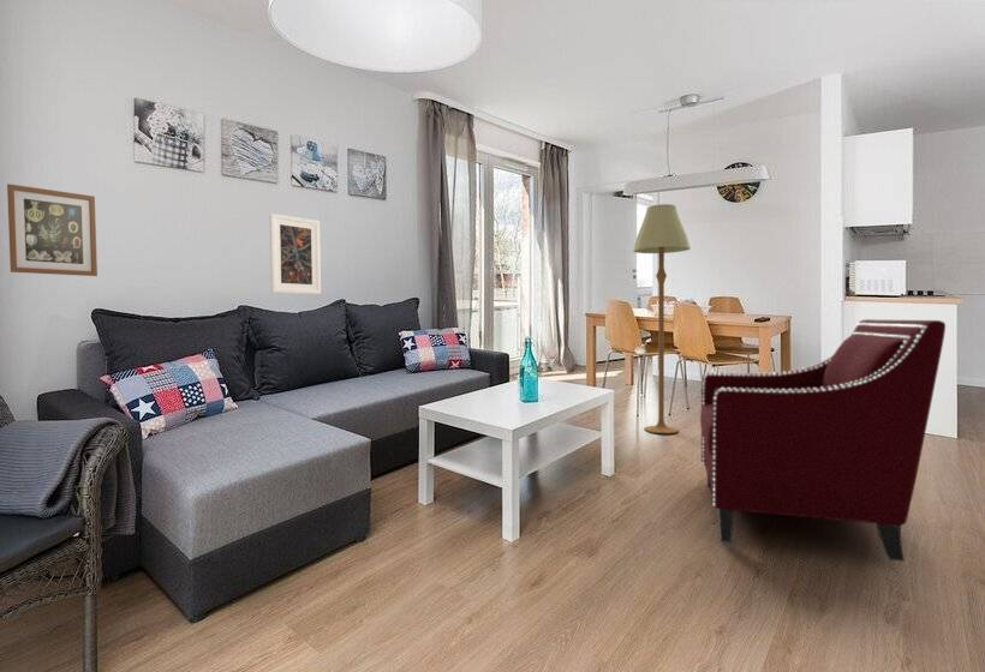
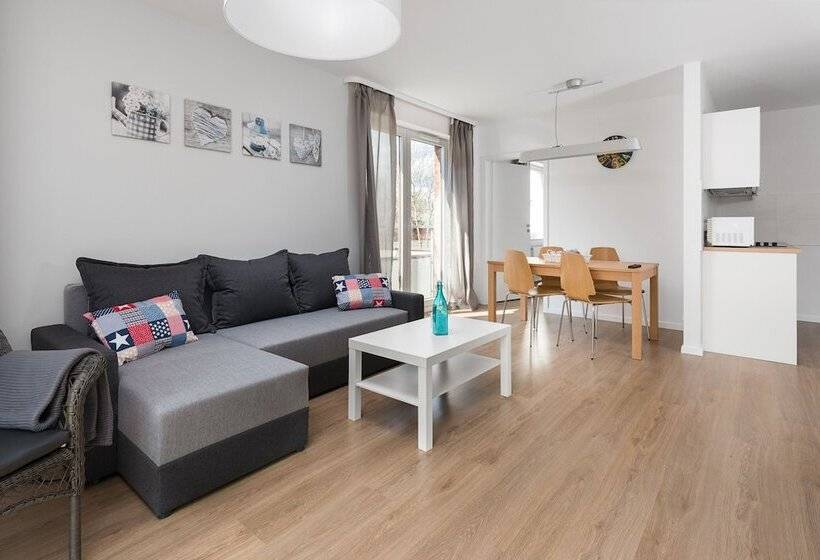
- armchair (799, 420)
- wall art (54, 232)
- floor lamp (661, 319)
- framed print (296, 254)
